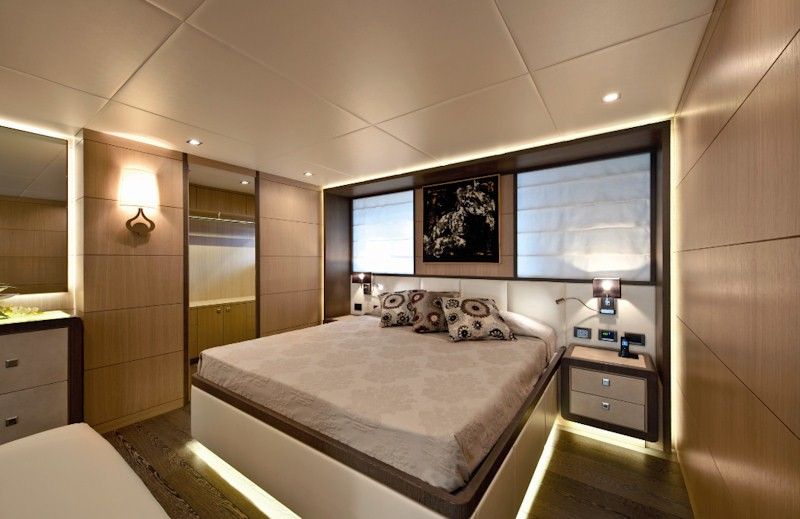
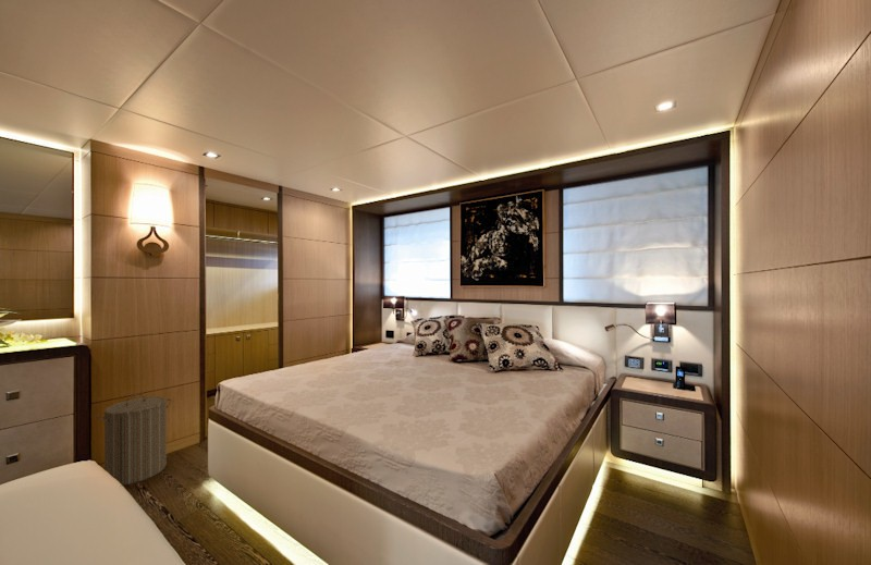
+ laundry hamper (136, 432)
